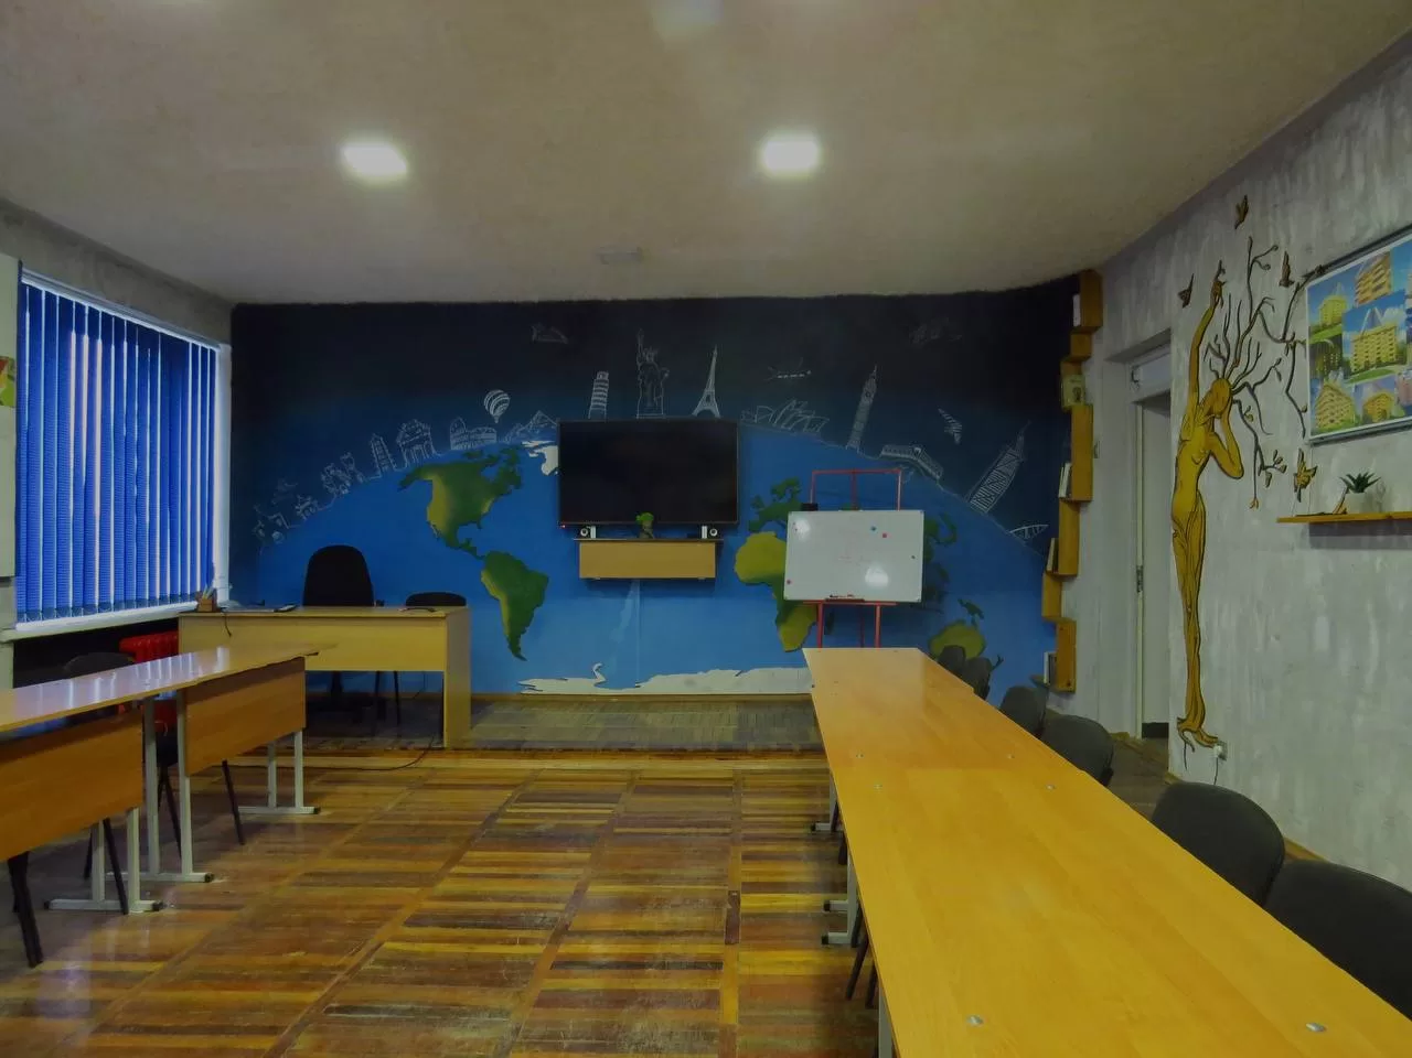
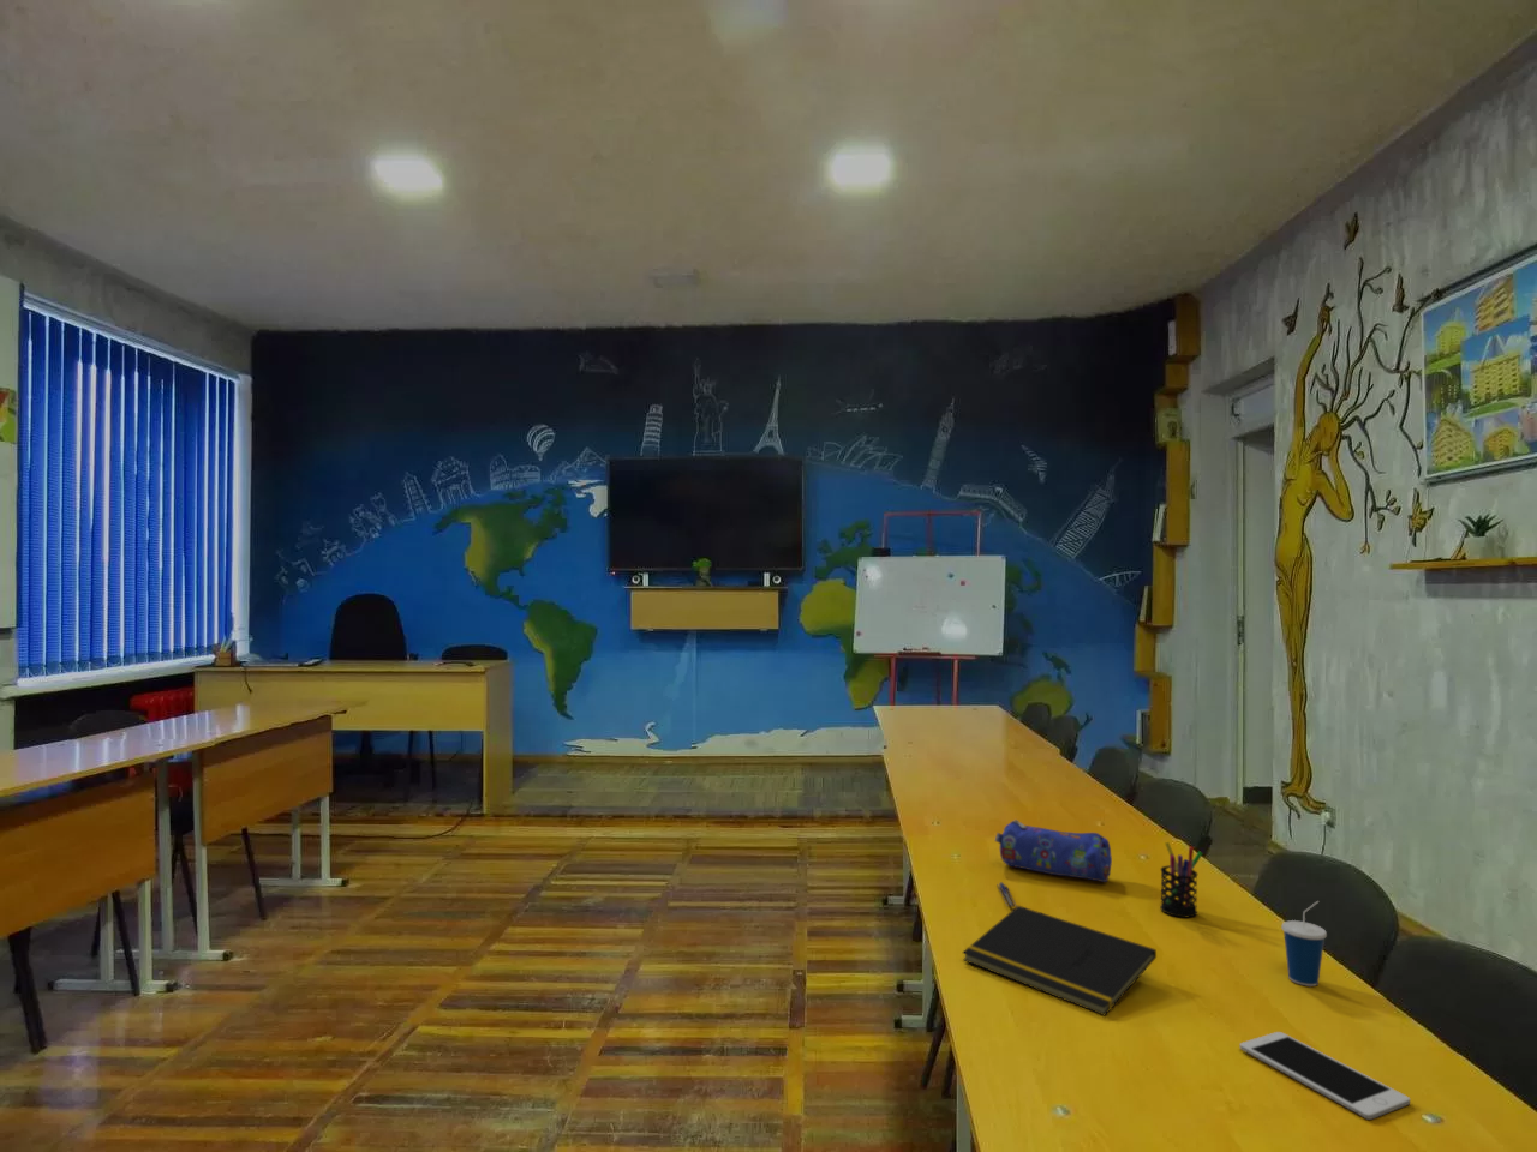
+ cup (1303, 939)
+ notepad (1057, 954)
+ pen (1006, 894)
+ pencil case (1053, 848)
+ pen holder (1182, 876)
+ cell phone (1319, 1072)
